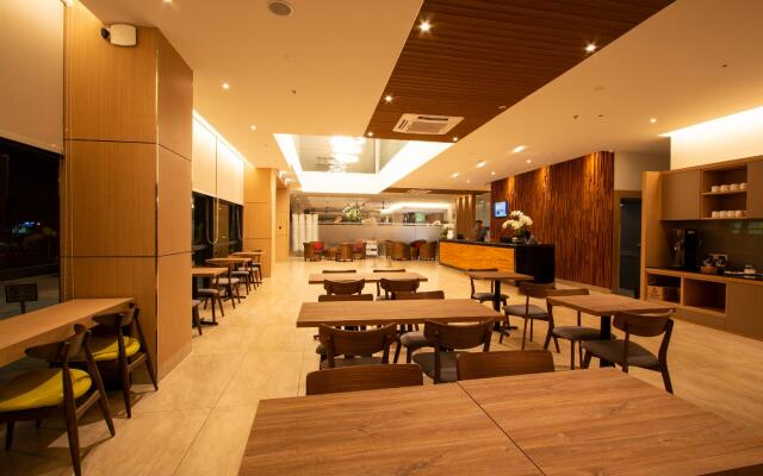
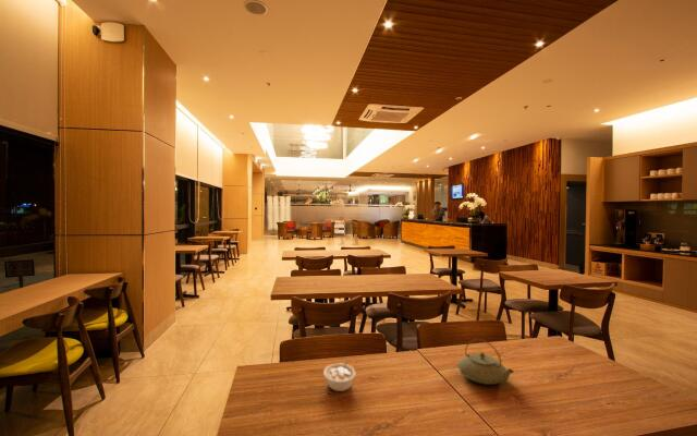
+ legume (339, 376)
+ teapot (485, 359)
